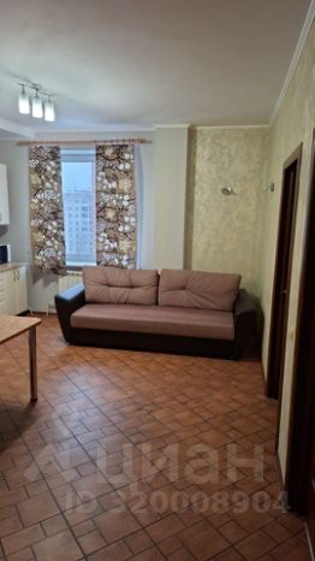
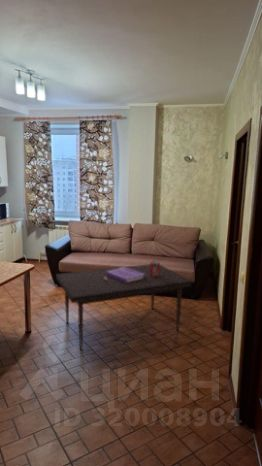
+ coffee table (121, 295)
